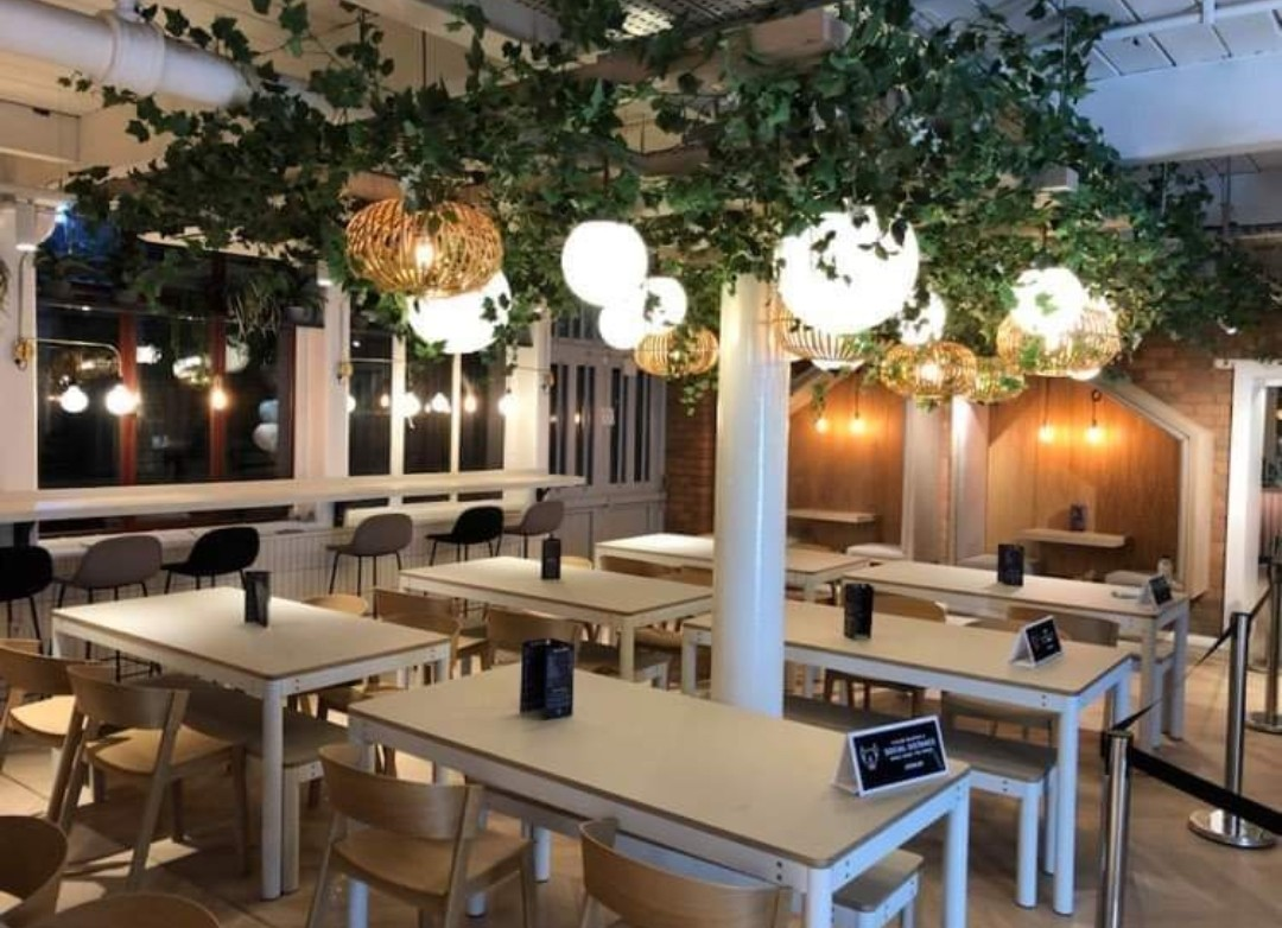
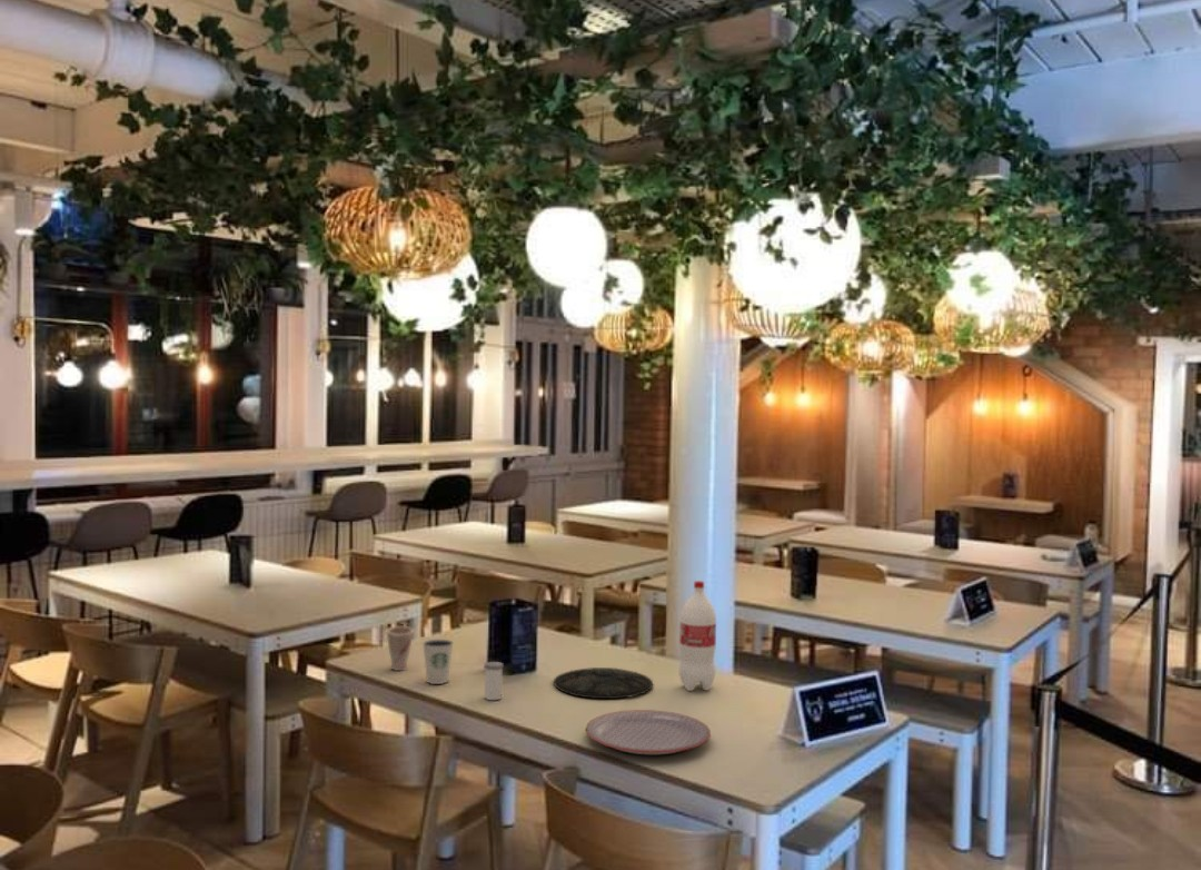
+ plate (647, 733)
+ cup (399, 649)
+ dixie cup (437, 662)
+ plate (603, 676)
+ salt shaker (493, 681)
+ bottle (697, 634)
